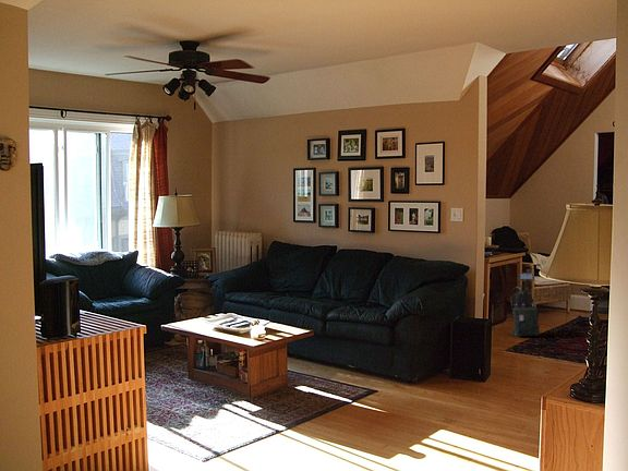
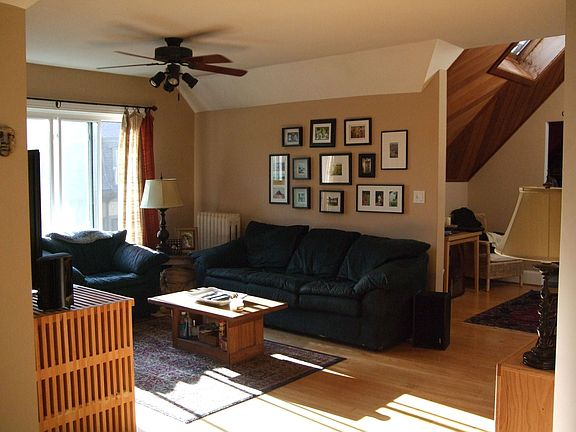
- vacuum cleaner (526, 302)
